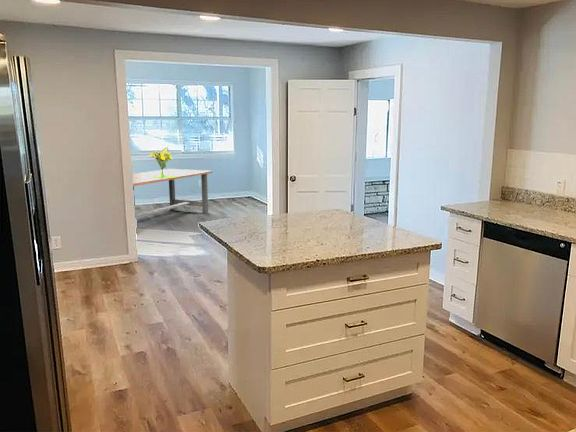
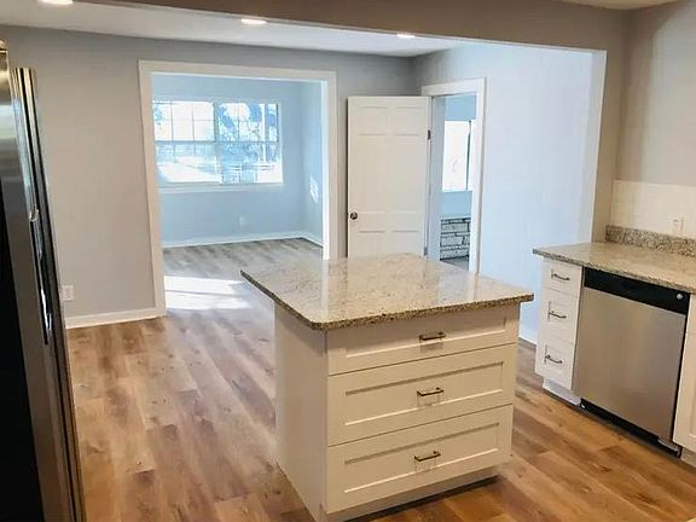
- bouquet (161, 162)
- dining table (155, 209)
